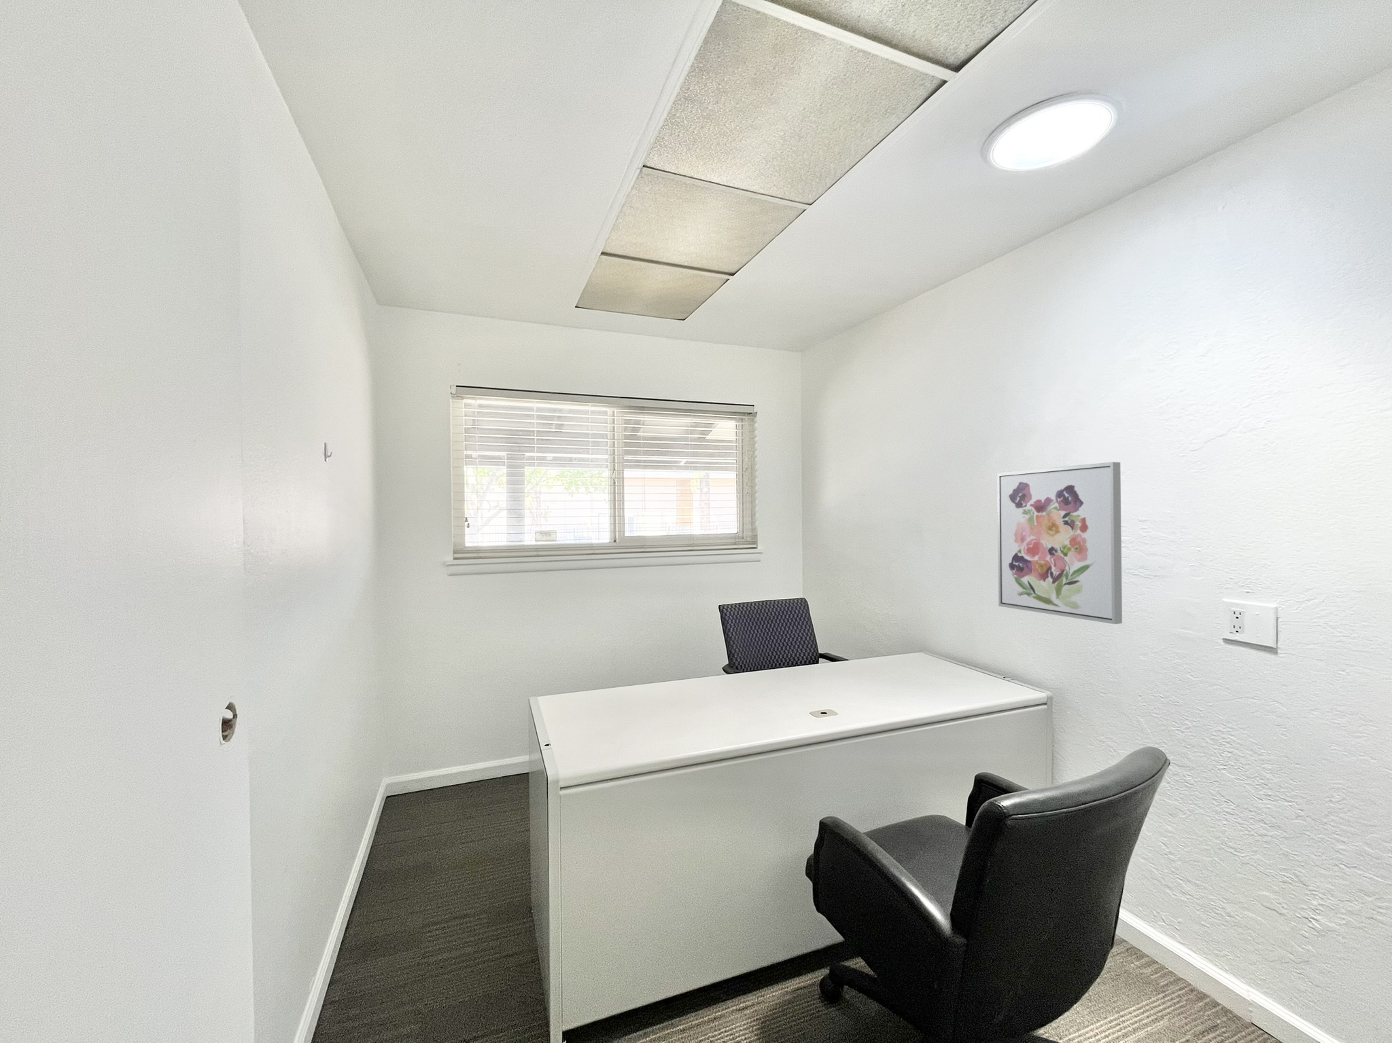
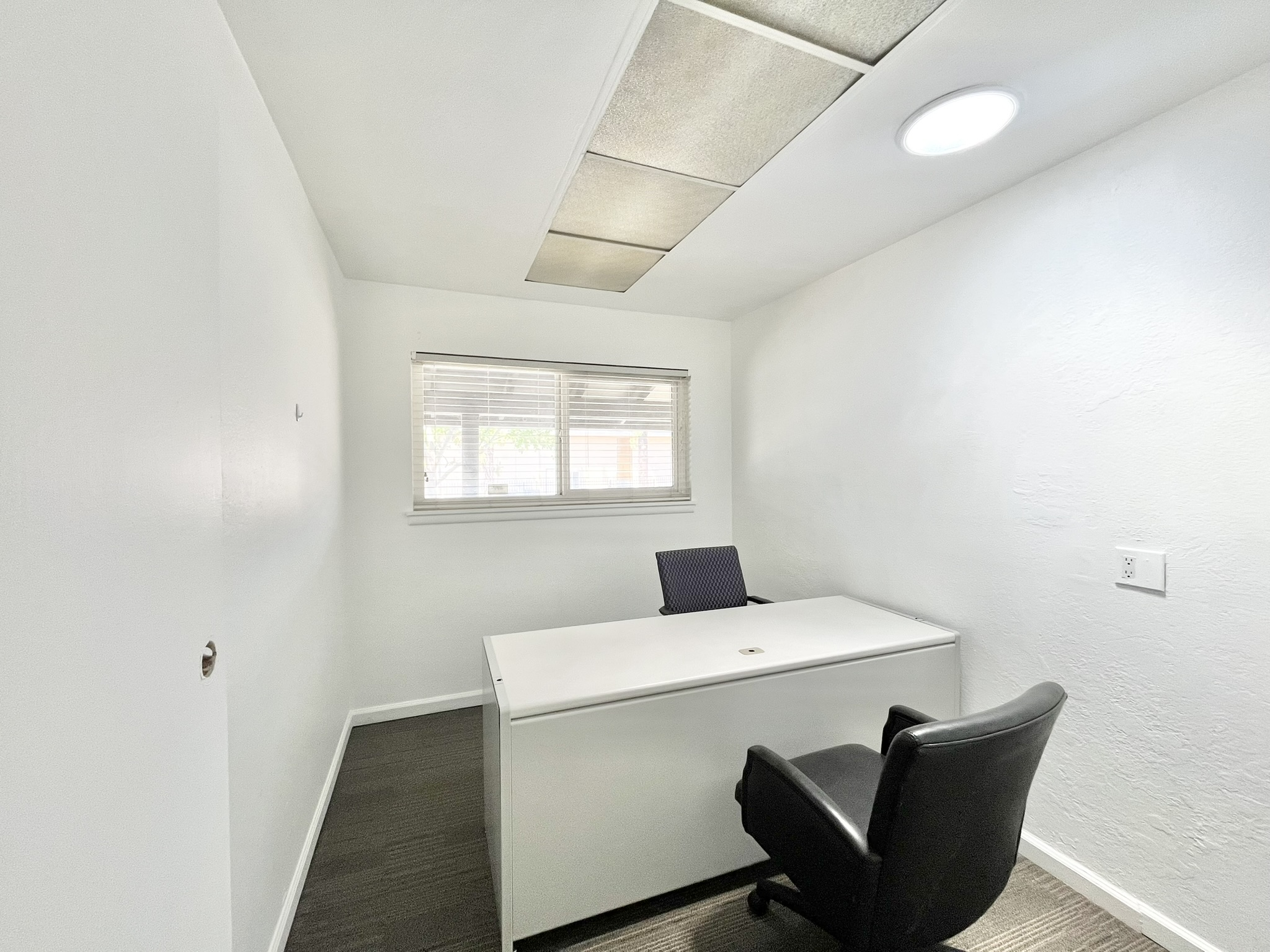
- wall art (1053, 540)
